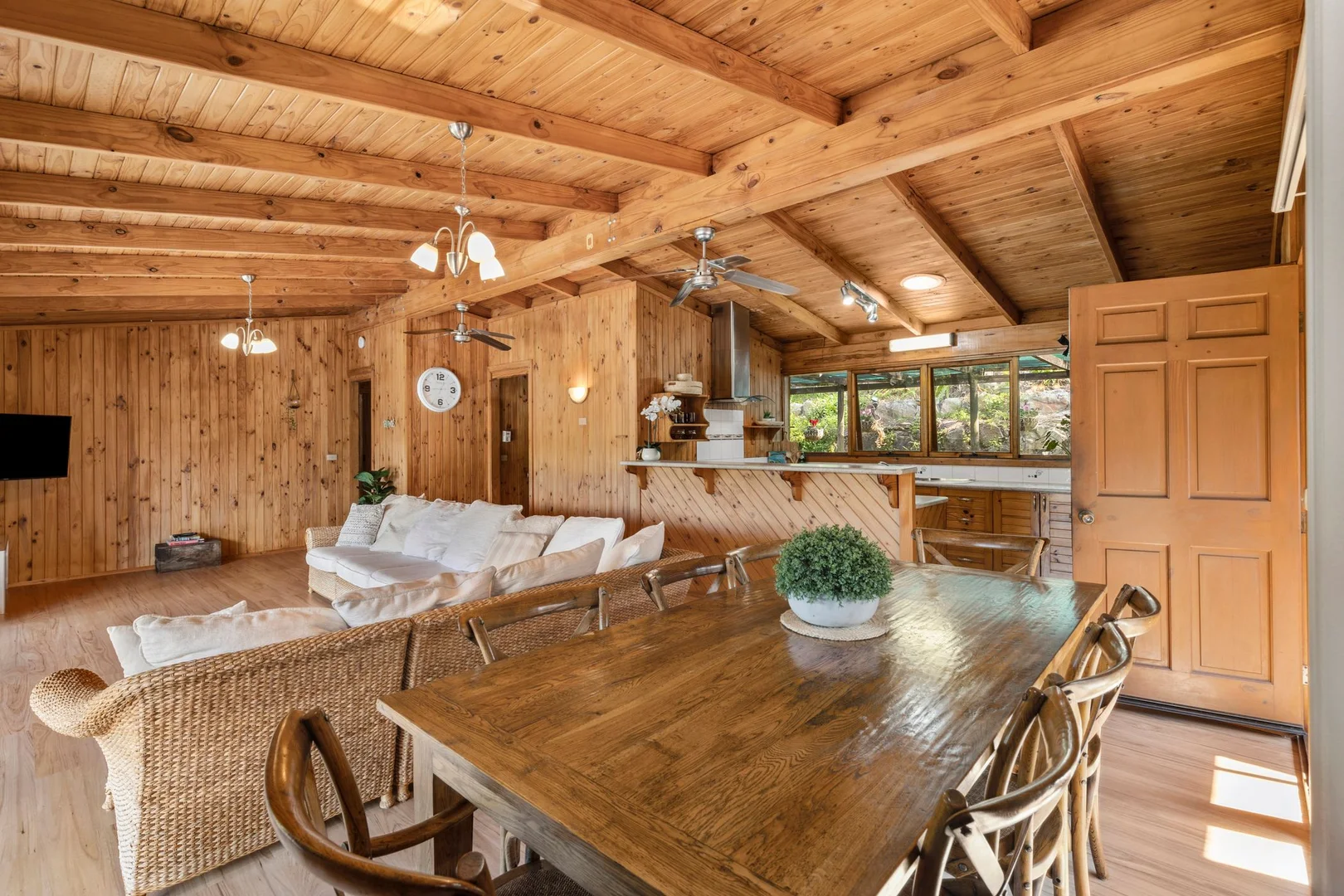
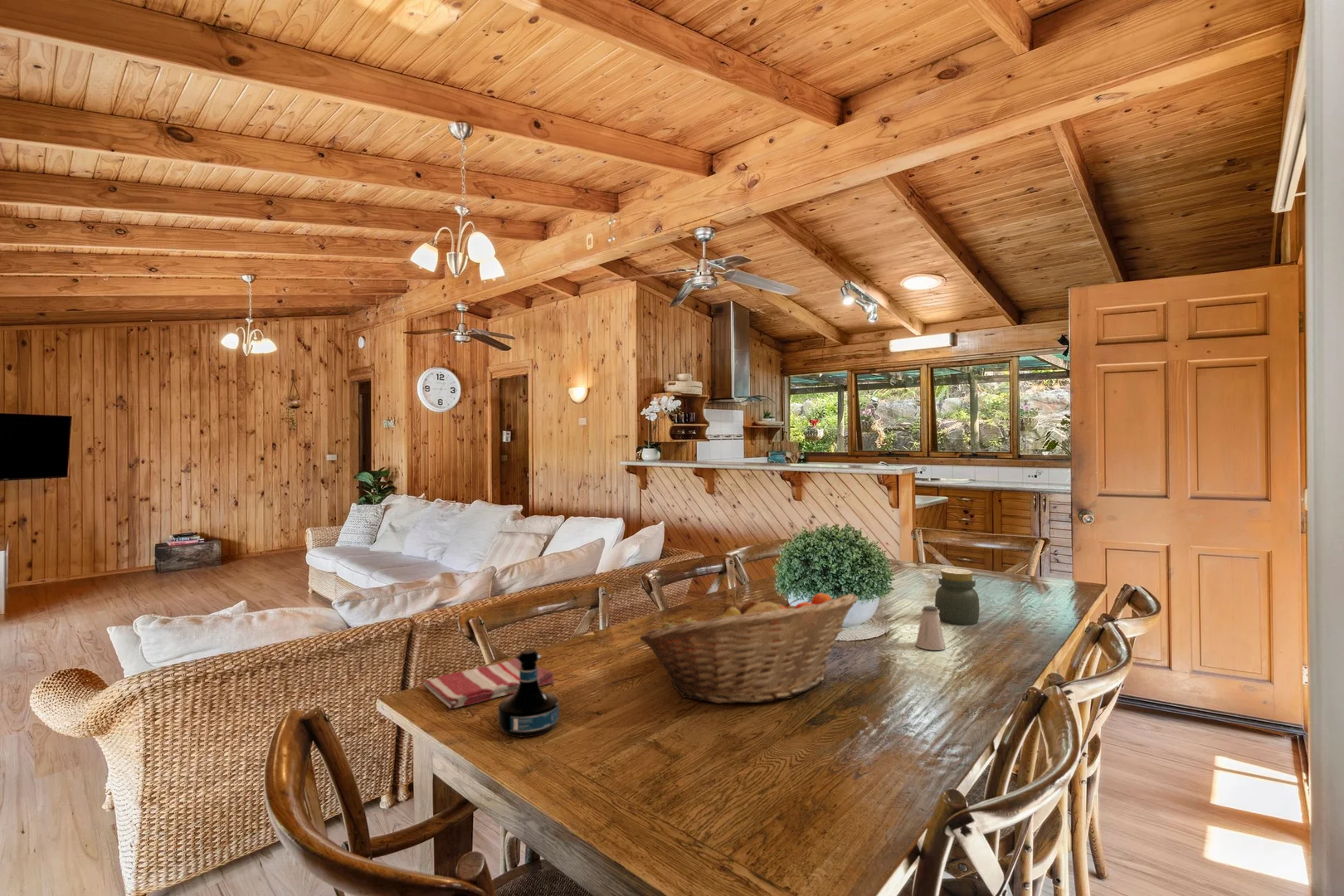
+ dish towel (489, 678)
+ fruit basket (752, 635)
+ tequila bottle (528, 688)
+ jar (957, 596)
+ saltshaker (930, 626)
